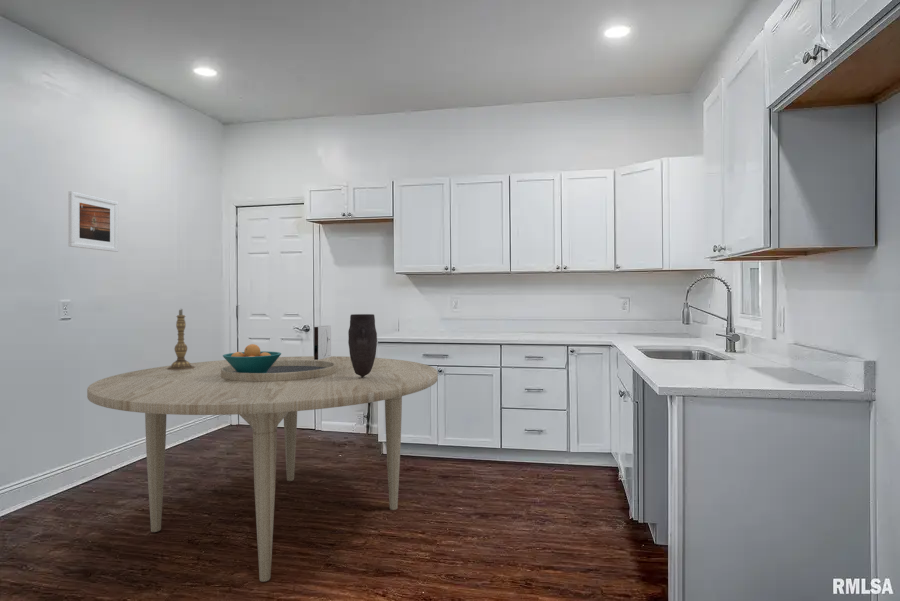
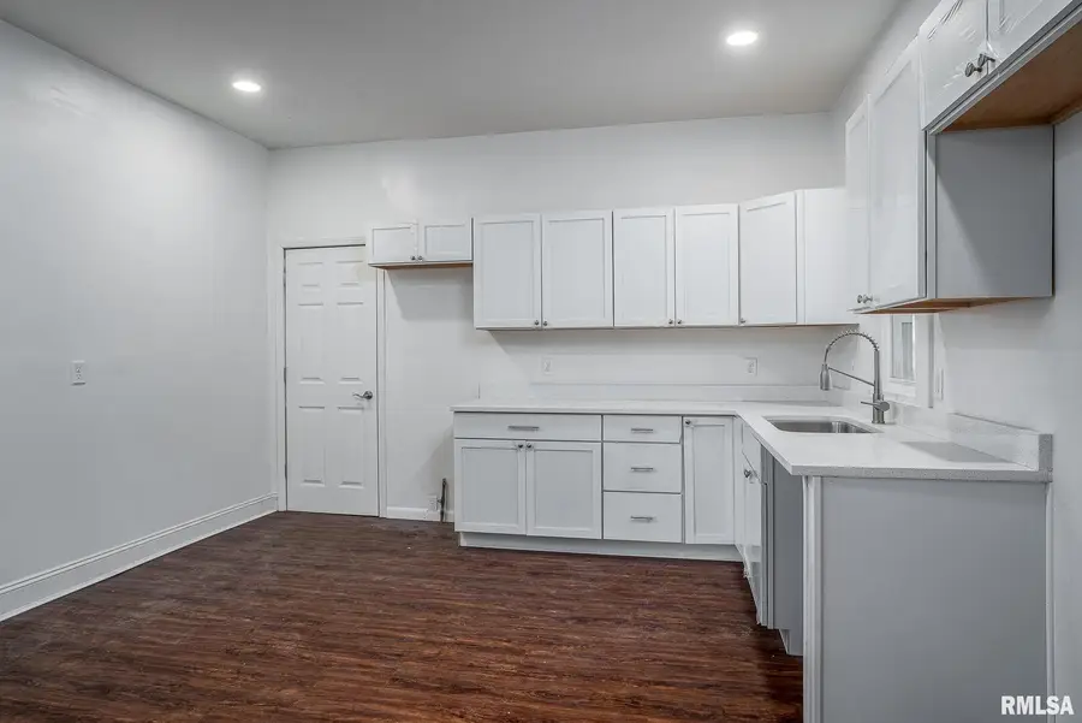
- candlestick (180, 336)
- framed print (94, 222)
- vase (348, 342)
- dining table (276, 442)
- fruit bowl (252, 359)
